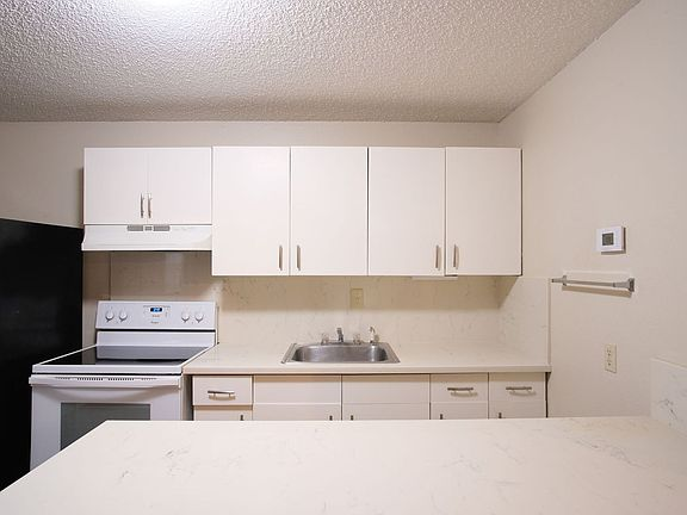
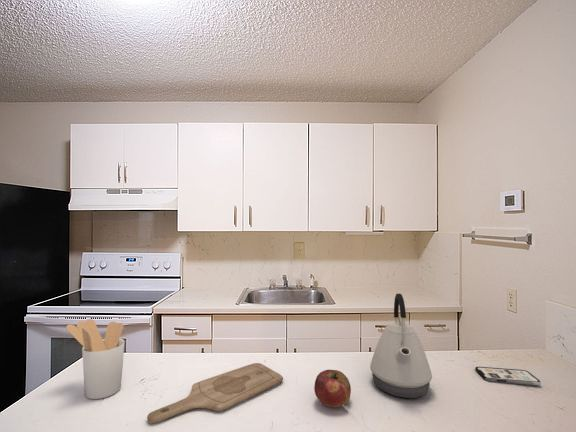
+ utensil holder (96, 355)
+ phone case (506, 375)
+ cutting board (218, 391)
+ fruit (332, 387)
+ kettle (400, 340)
